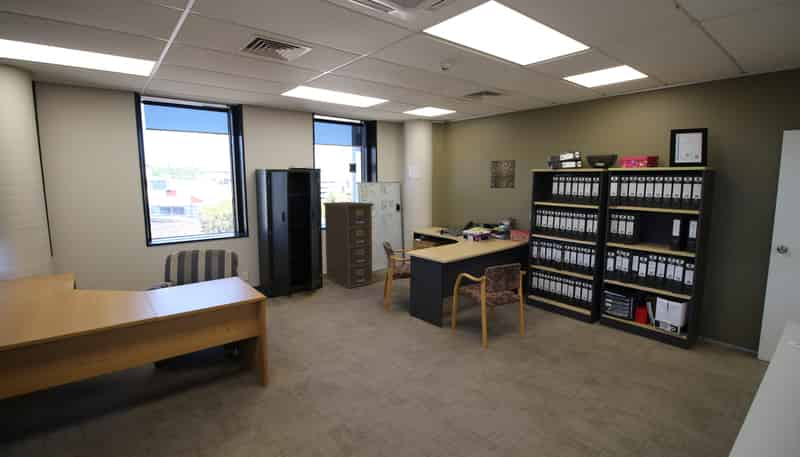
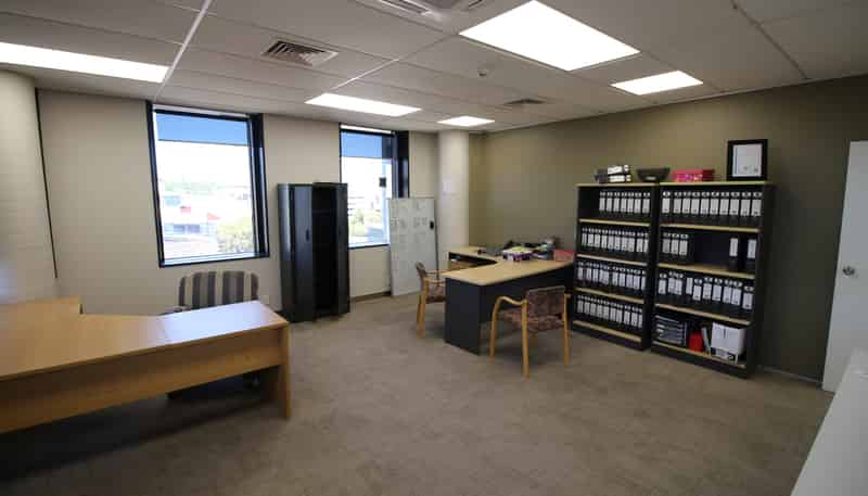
- filing cabinet (348, 242)
- wall art (502, 174)
